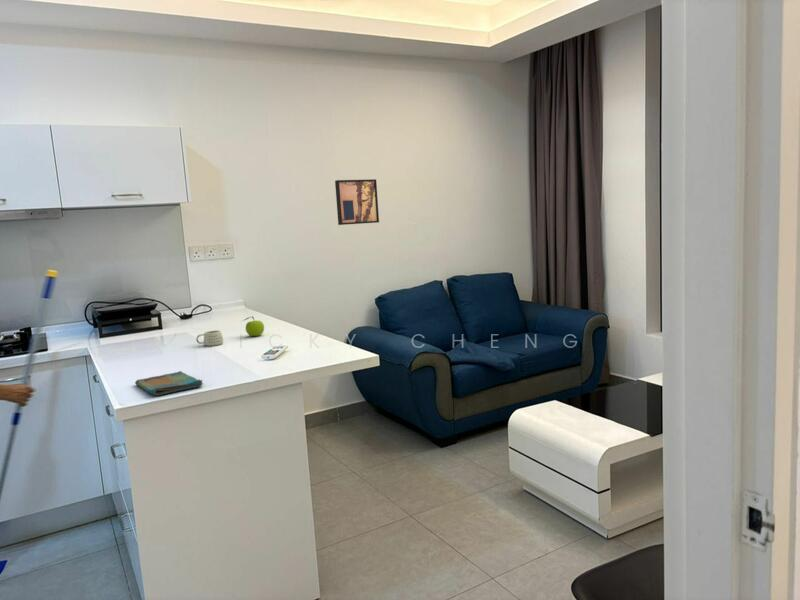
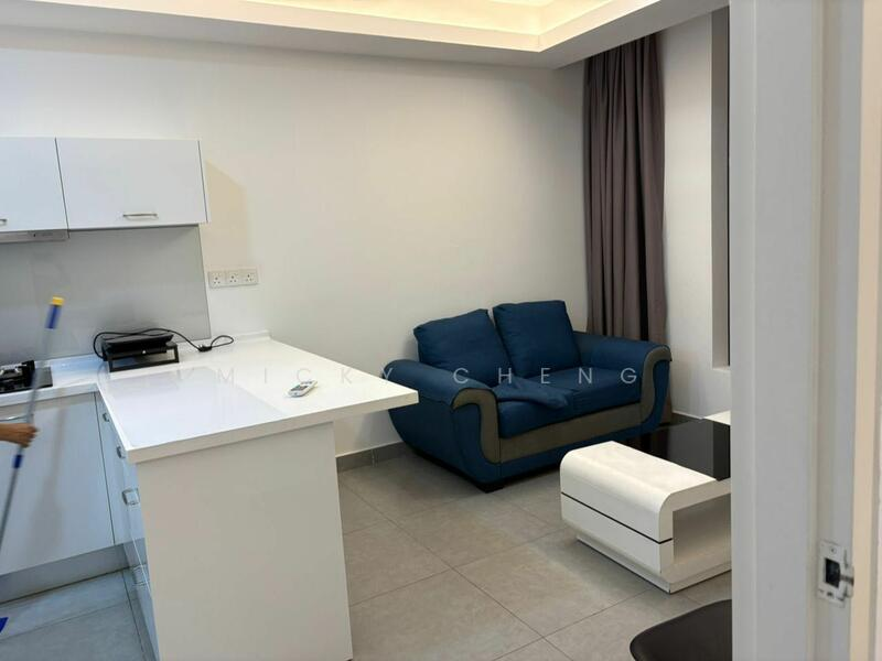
- mug (209, 338)
- wall art (357, 201)
- dish towel (168, 382)
- fruit (251, 326)
